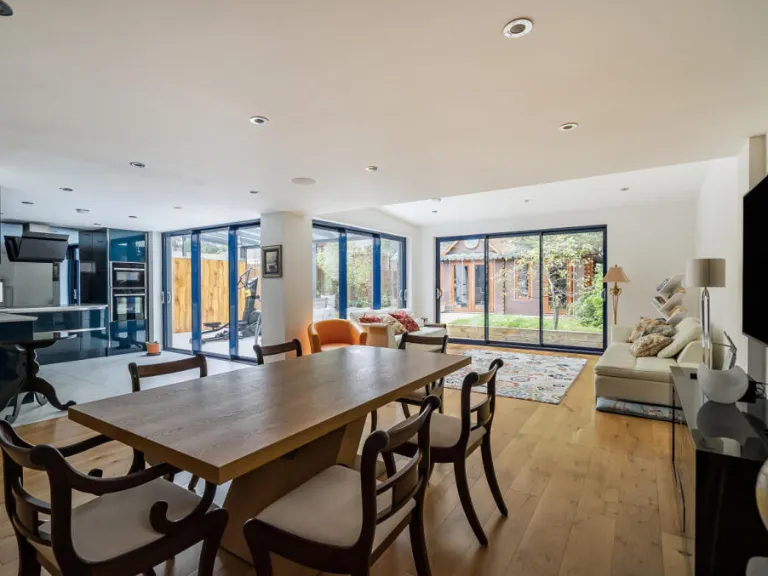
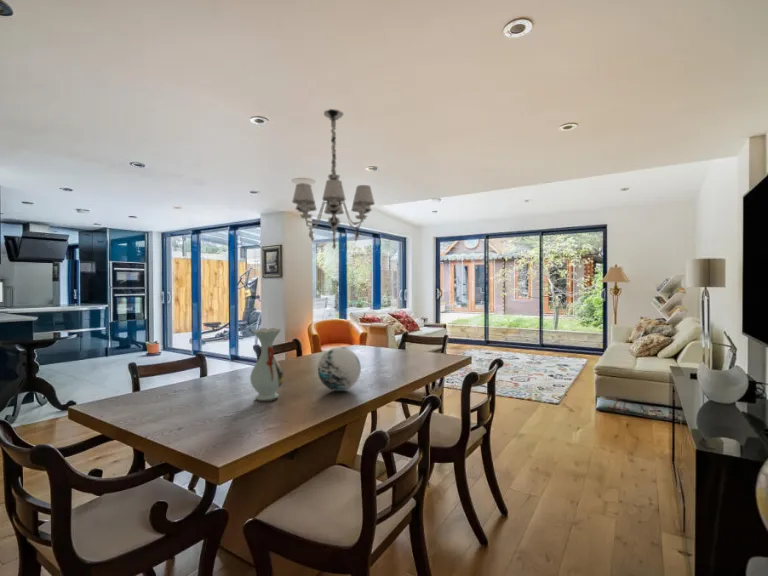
+ chandelier (333, 181)
+ vase (267, 363)
+ decorative orb (339, 368)
